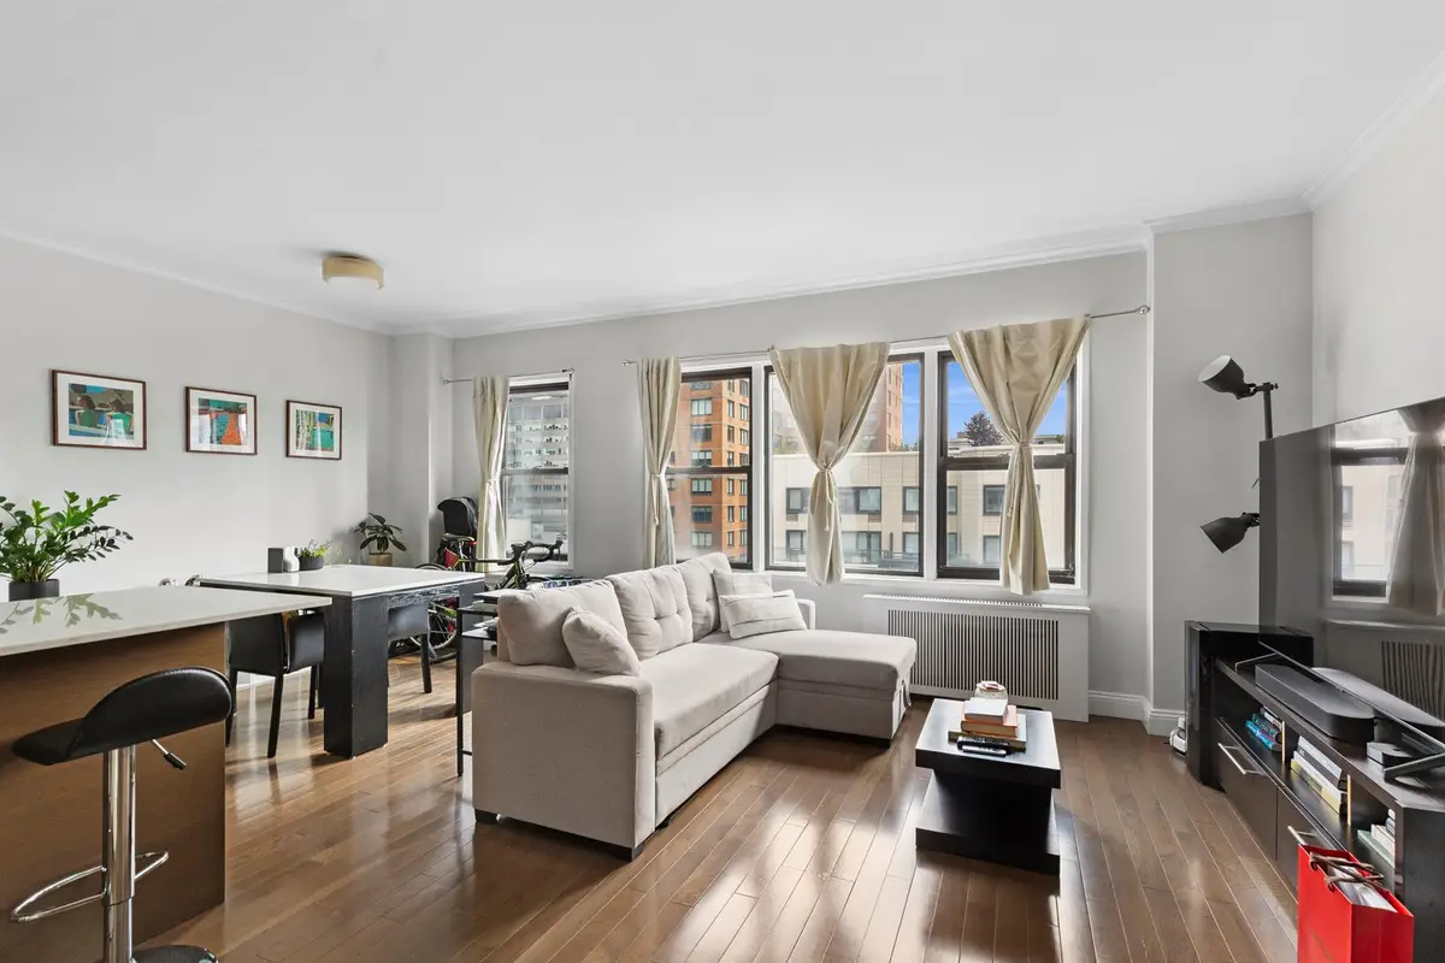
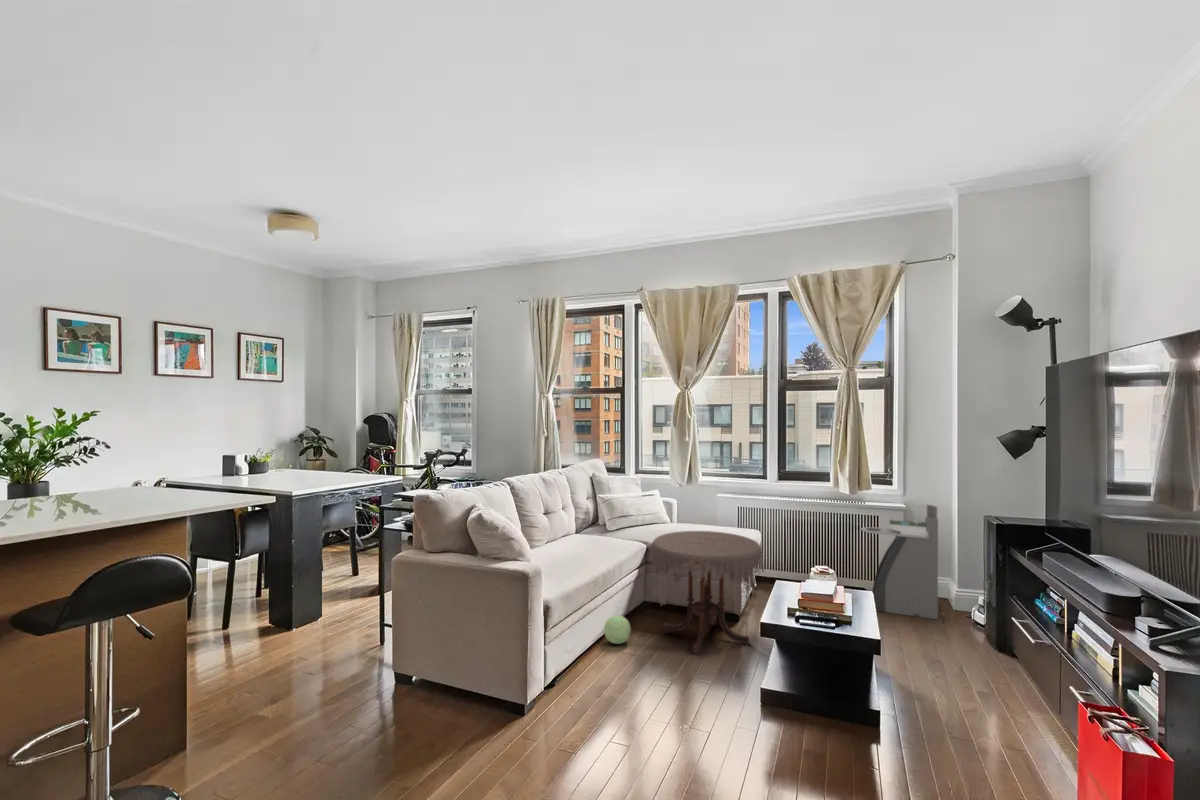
+ side table (706, 590)
+ plush toy (617, 629)
+ architectural model (899, 556)
